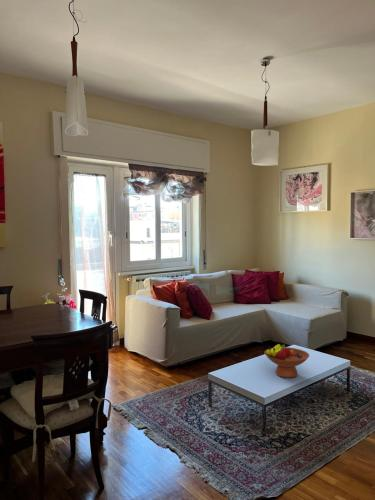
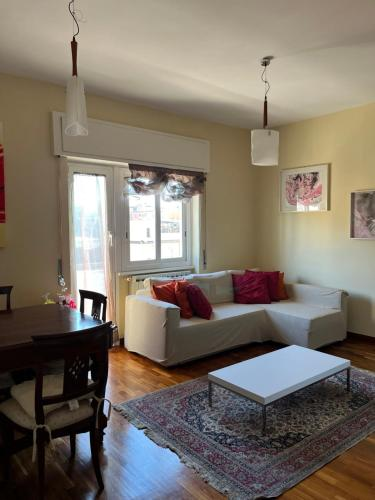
- fruit bowl (286, 359)
